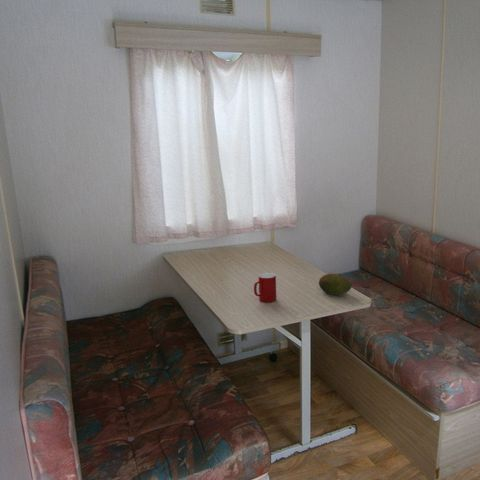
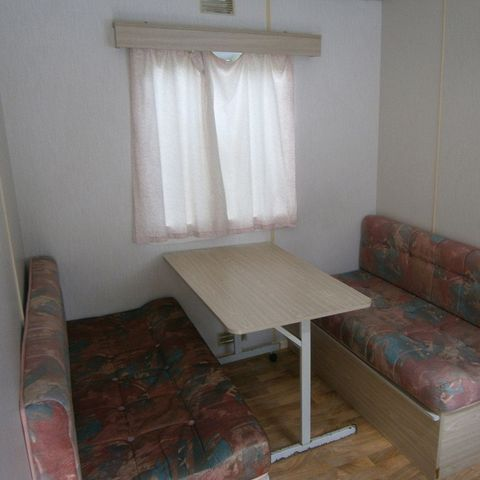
- cup (264, 288)
- fruit (334, 284)
